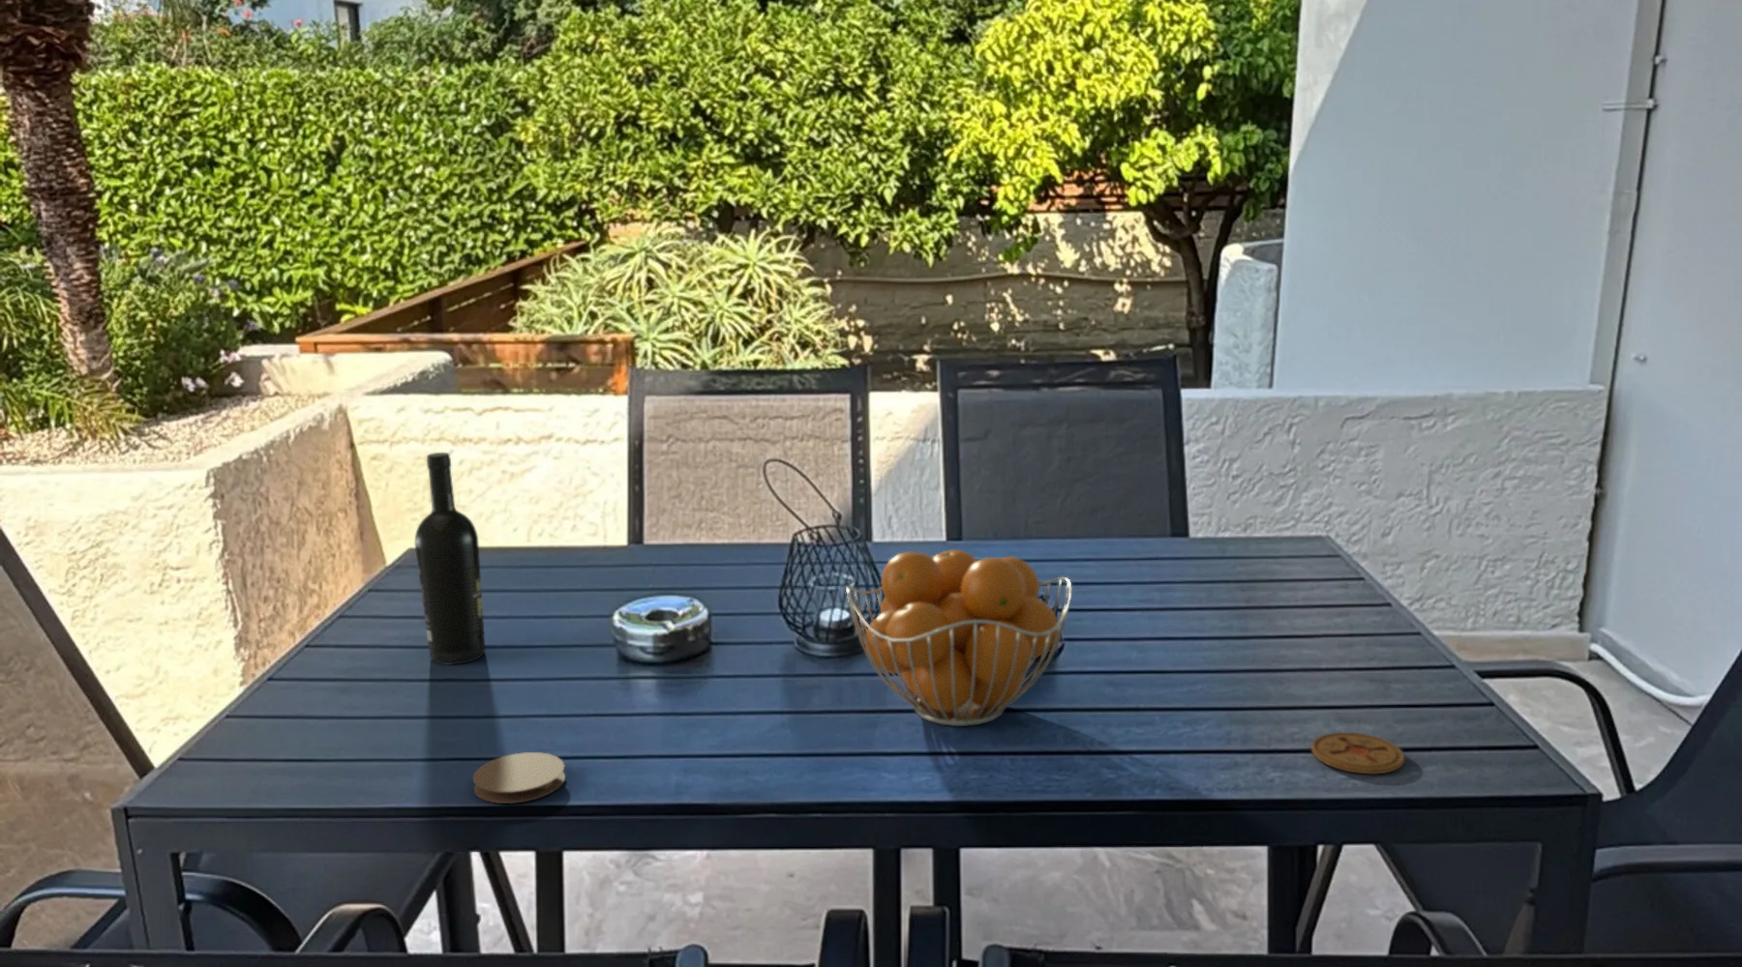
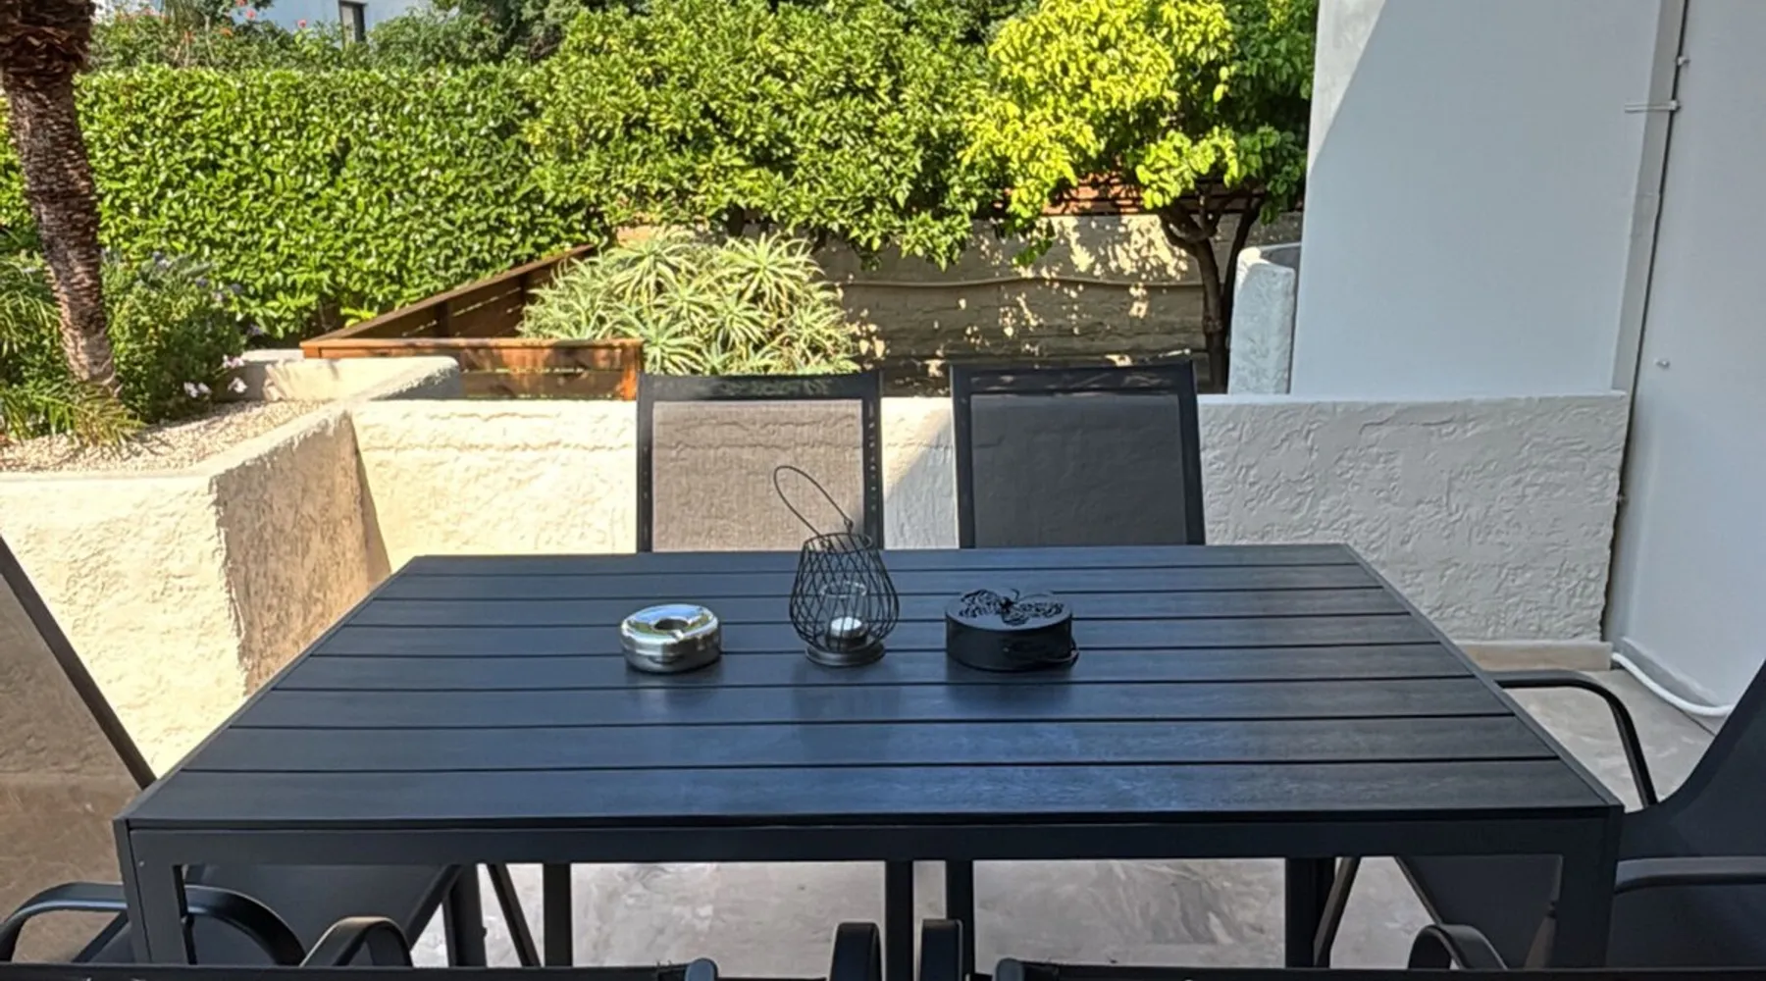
- fruit basket (959, 631)
- coaster (1357, 753)
- wine bottle (448, 557)
- coaster (518, 776)
